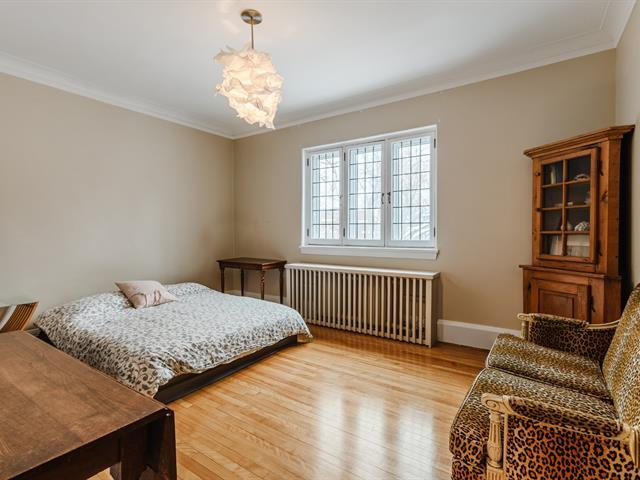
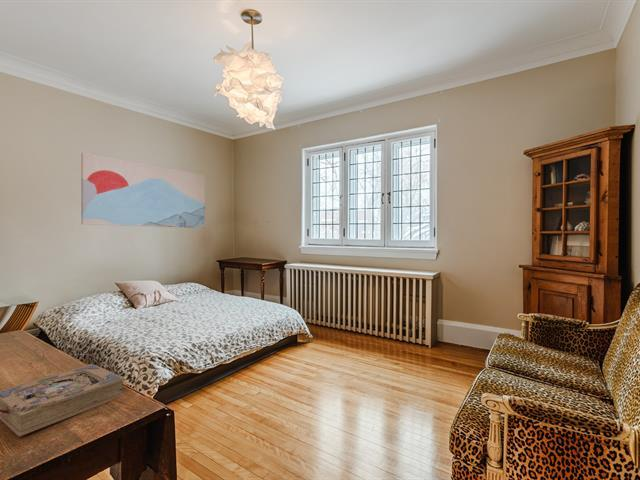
+ wall art (152, 196)
+ book (53, 393)
